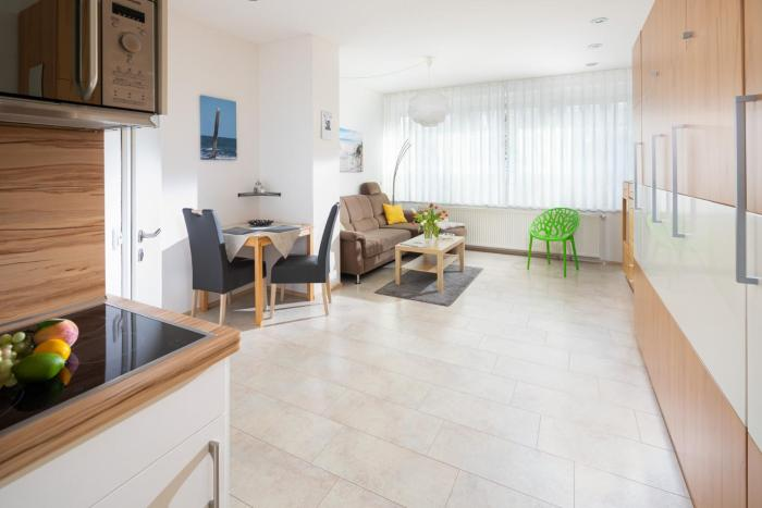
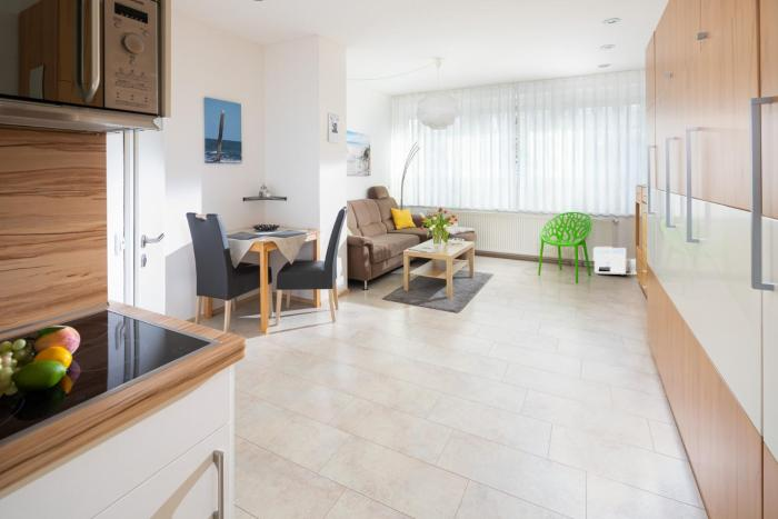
+ architectural model (615, 259)
